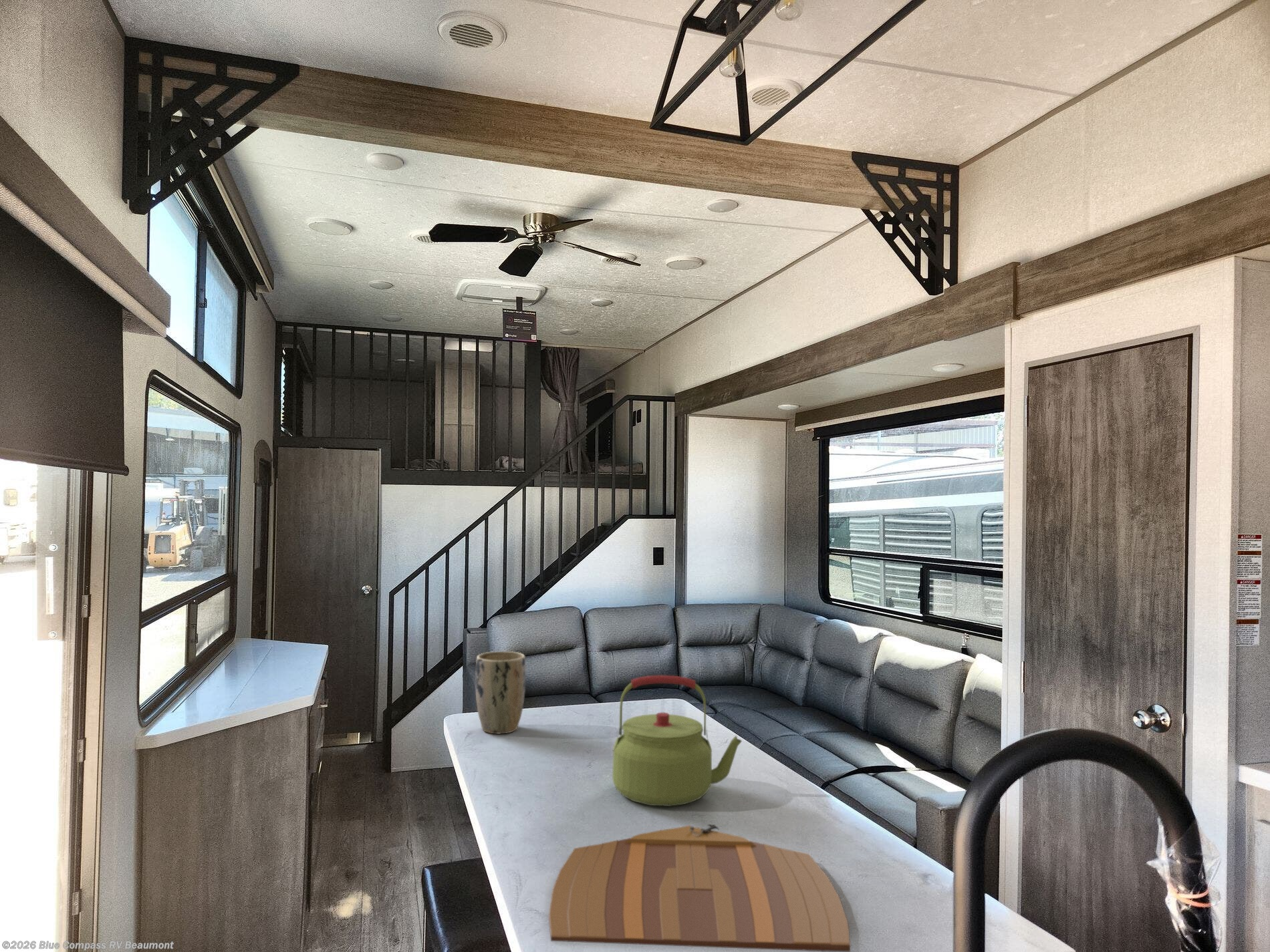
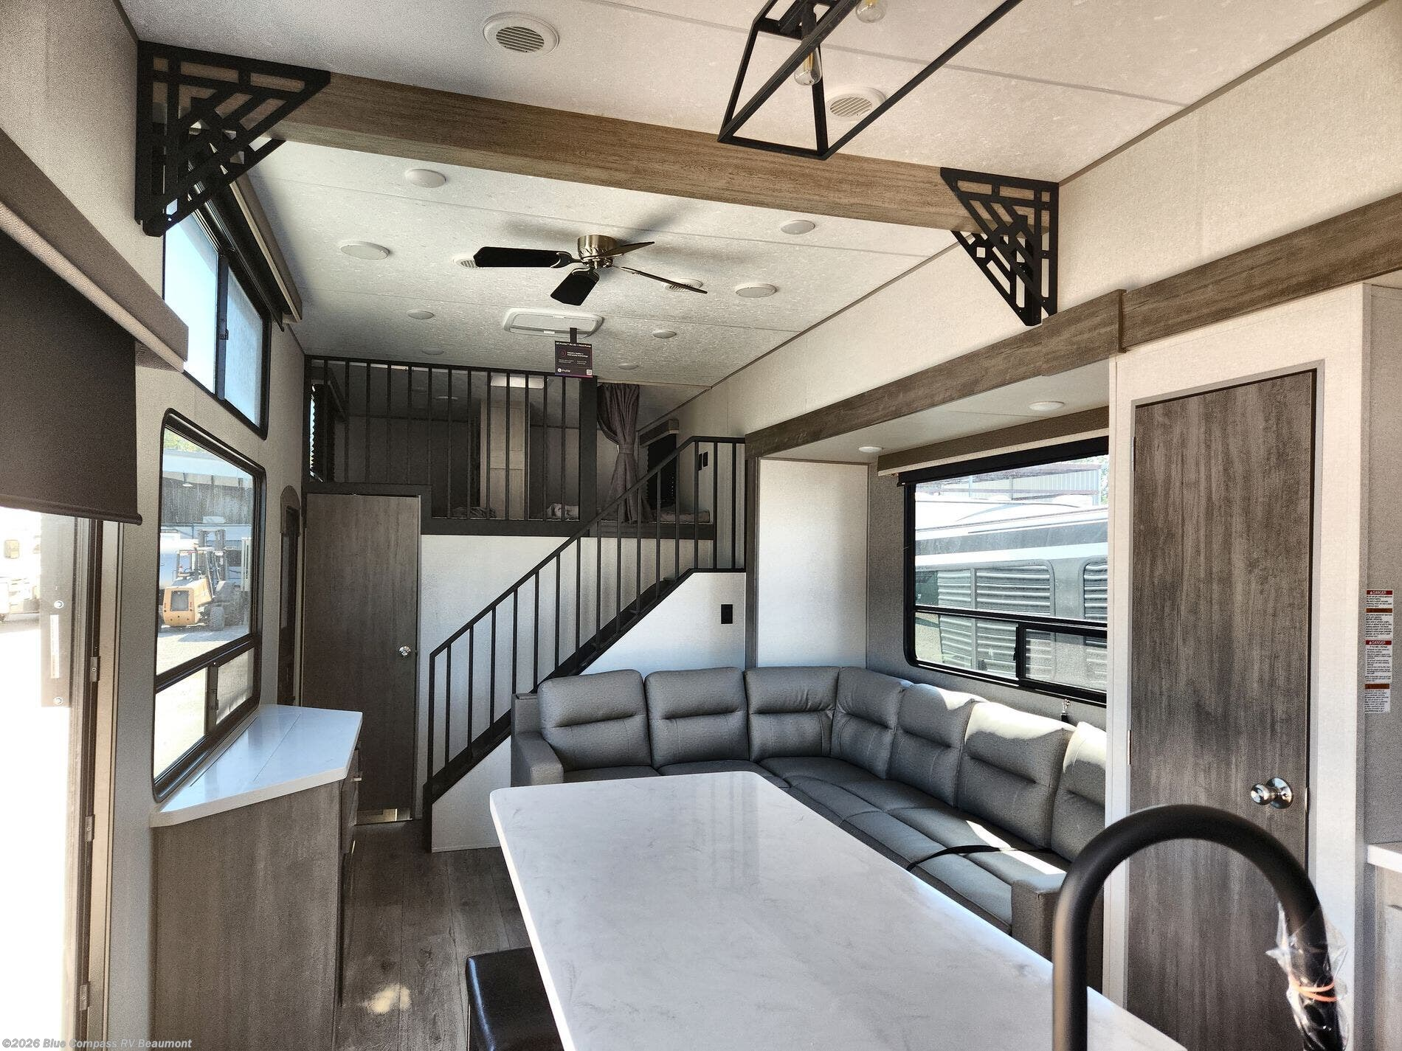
- plant pot (500, 692)
- cutting board (693, 873)
- kettle (677, 733)
